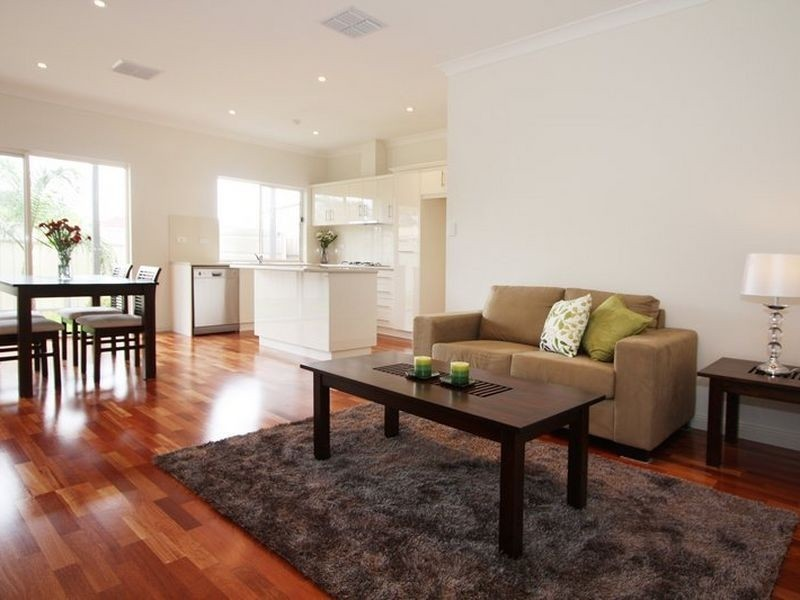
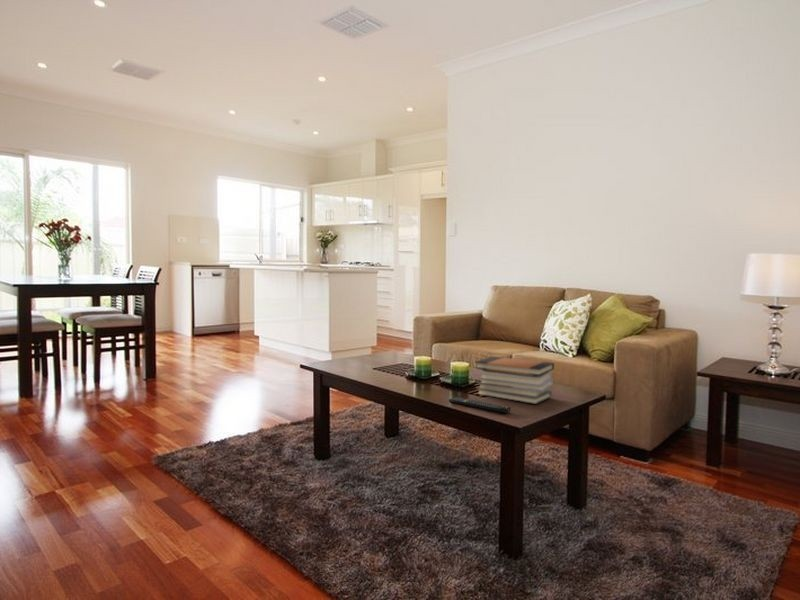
+ book stack (514, 379)
+ remote control (479, 405)
